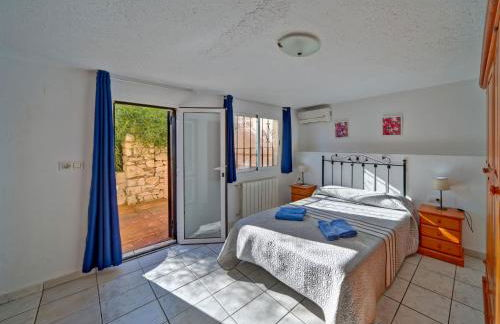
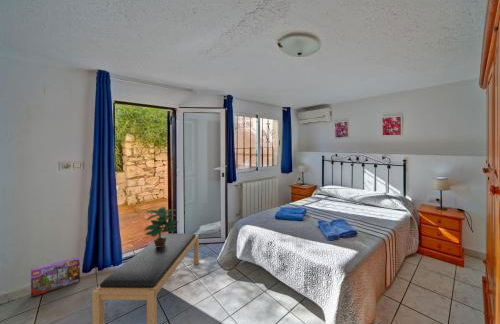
+ box (56, 275)
+ bench (160, 271)
+ potted plant (161, 227)
